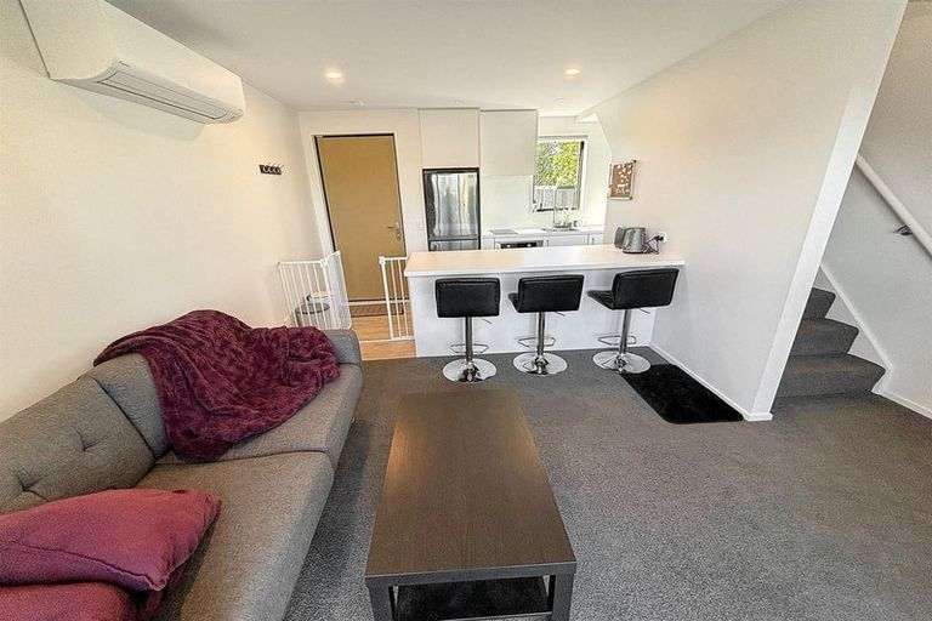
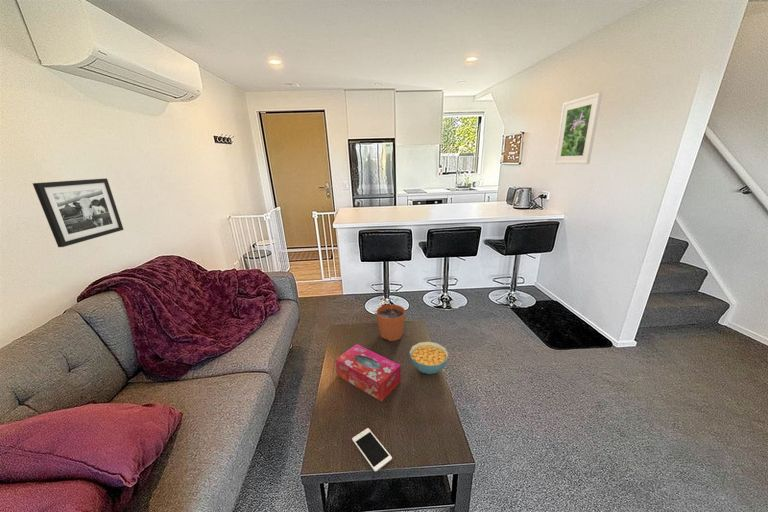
+ plant pot (391, 317)
+ picture frame (84, 209)
+ cereal bowl (428, 361)
+ cell phone (371, 448)
+ tissue box (368, 370)
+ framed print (575, 132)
